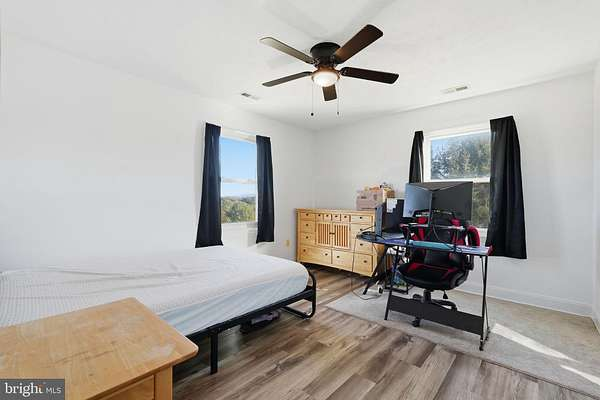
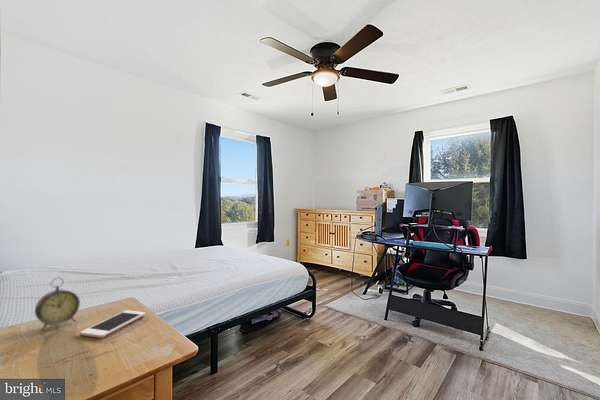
+ alarm clock (57, 301)
+ cell phone (115, 322)
